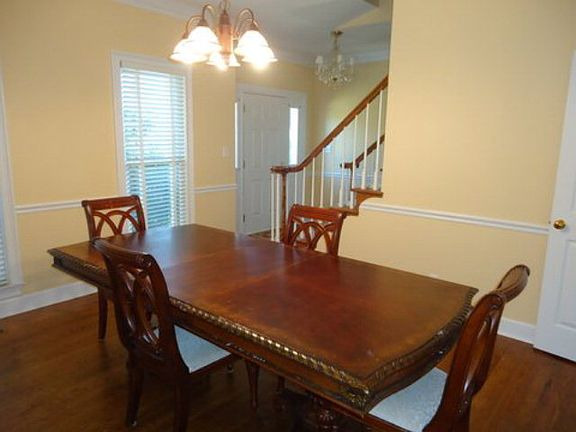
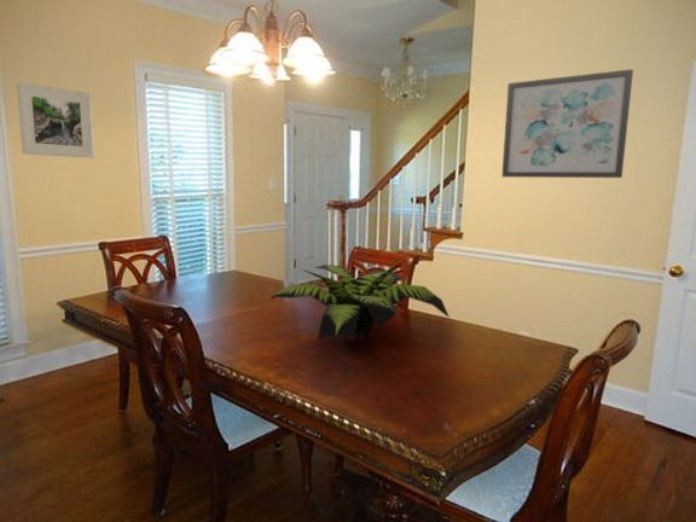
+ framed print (57, 122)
+ wall art (562, 127)
+ plant (356, 296)
